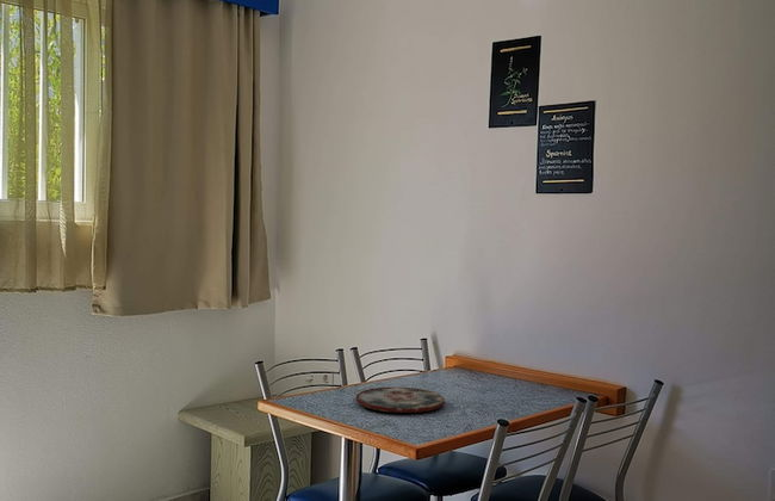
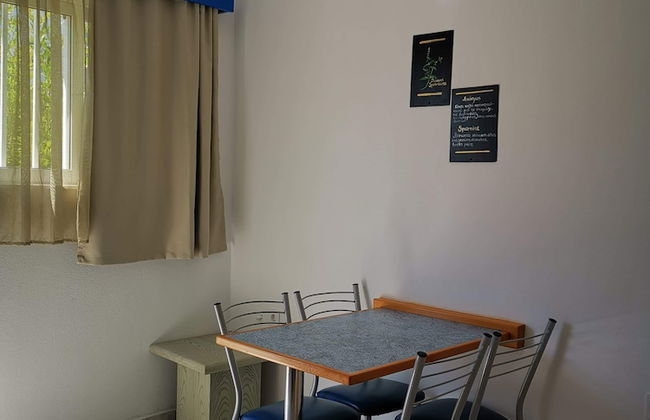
- plate (399, 400)
